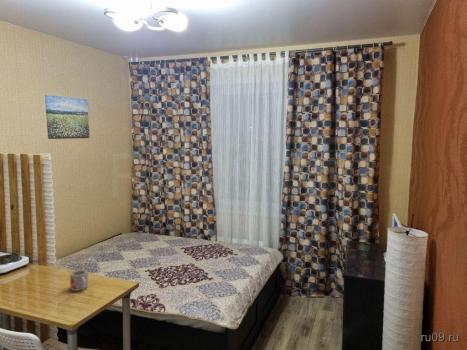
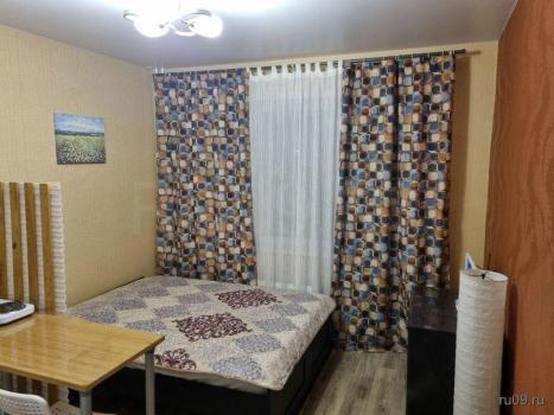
- mug (80, 280)
